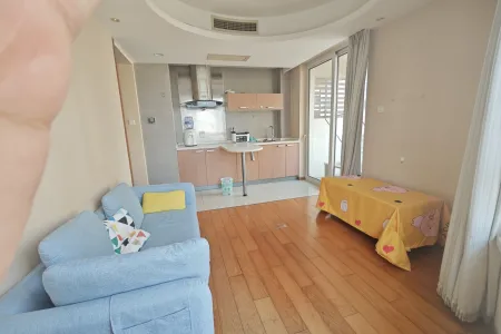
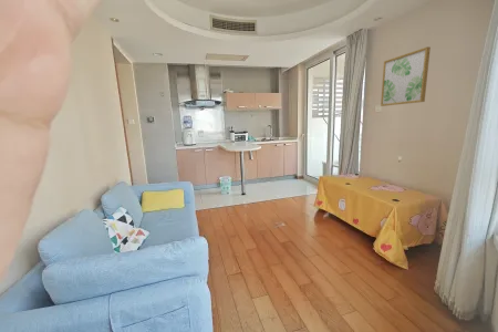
+ wall art (402, 80)
